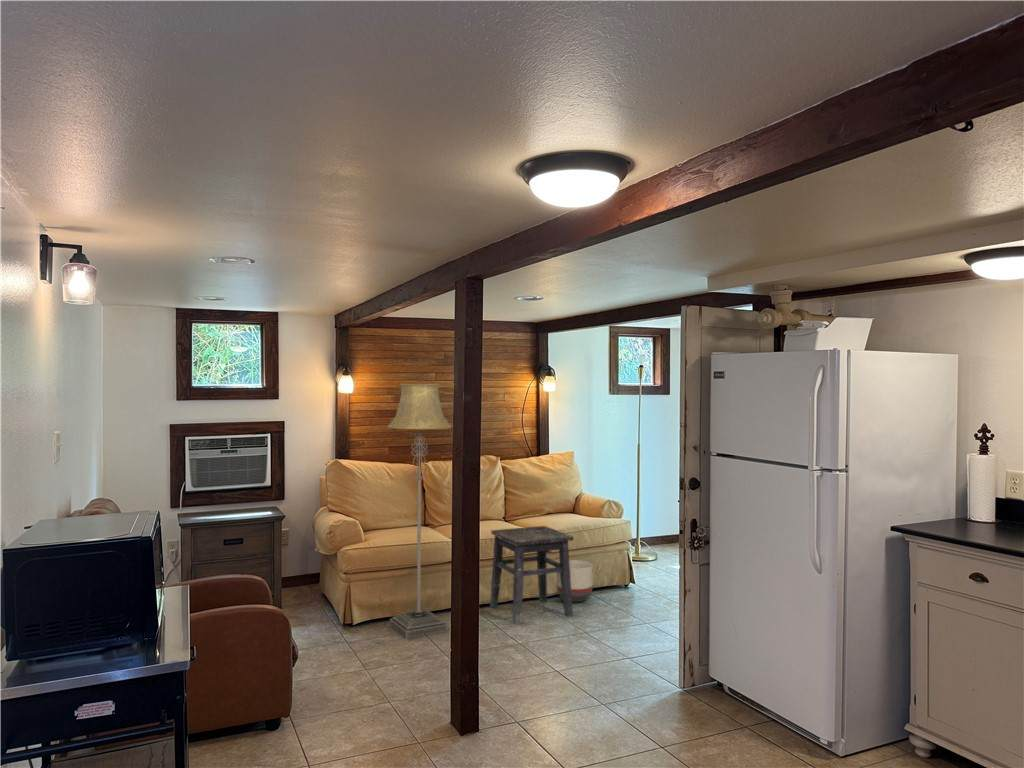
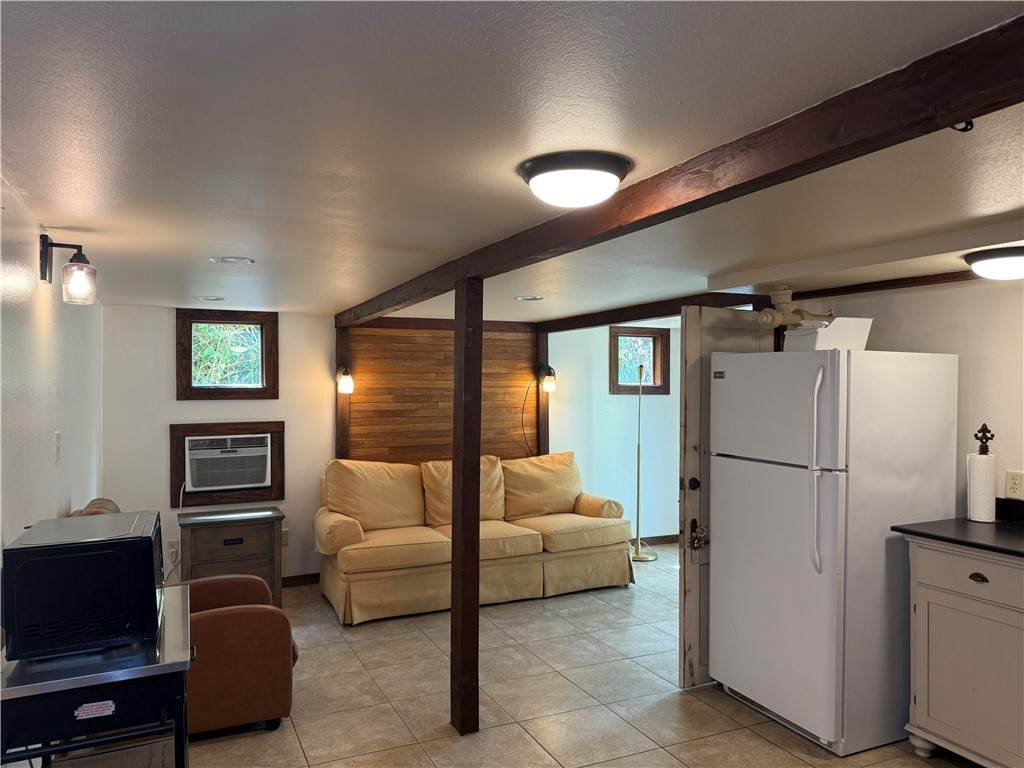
- planter (574, 582)
- side table (531, 572)
- floor lamp (419, 506)
